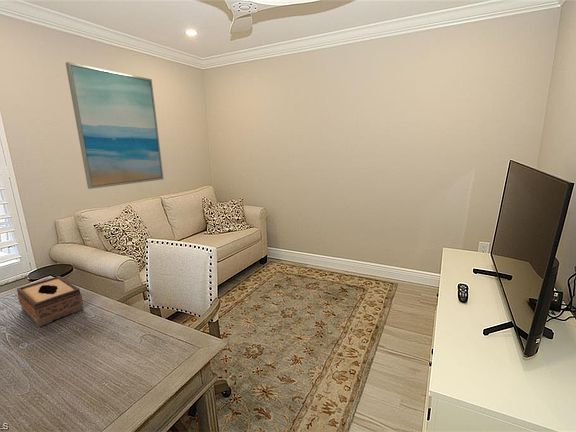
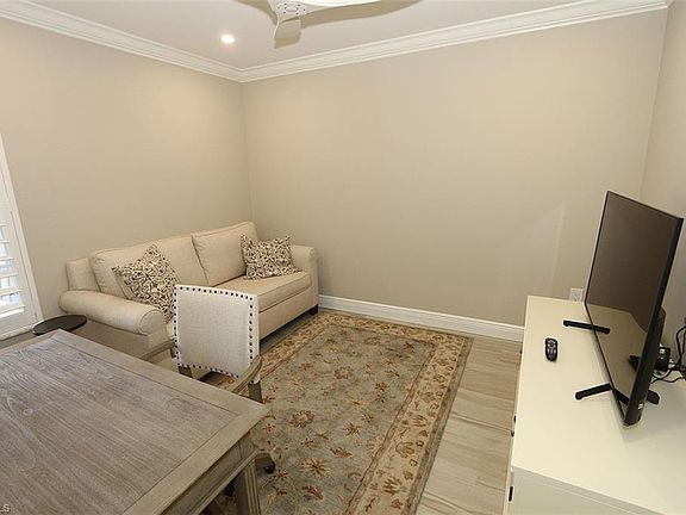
- wall art (122, 130)
- tissue box (50, 298)
